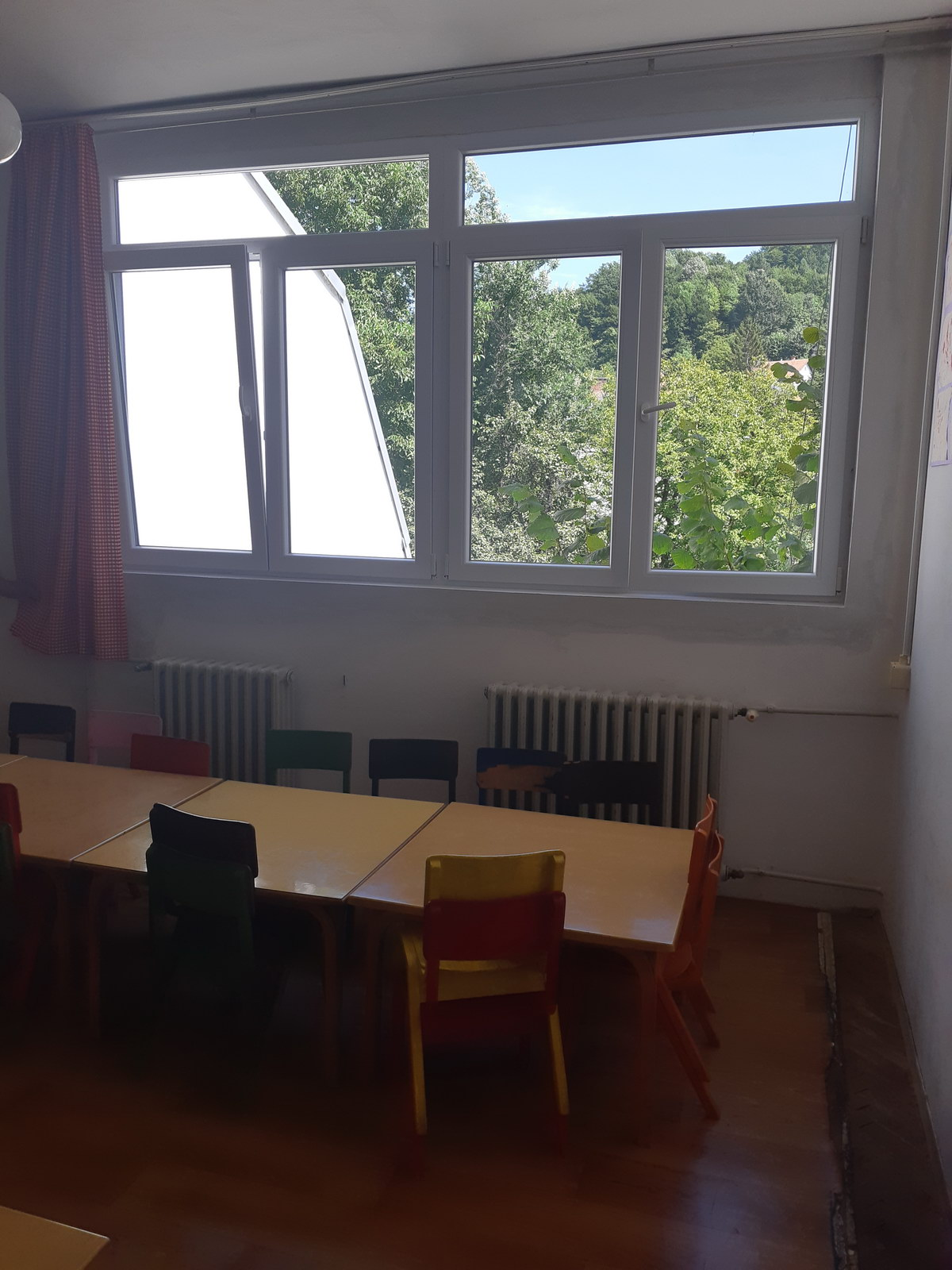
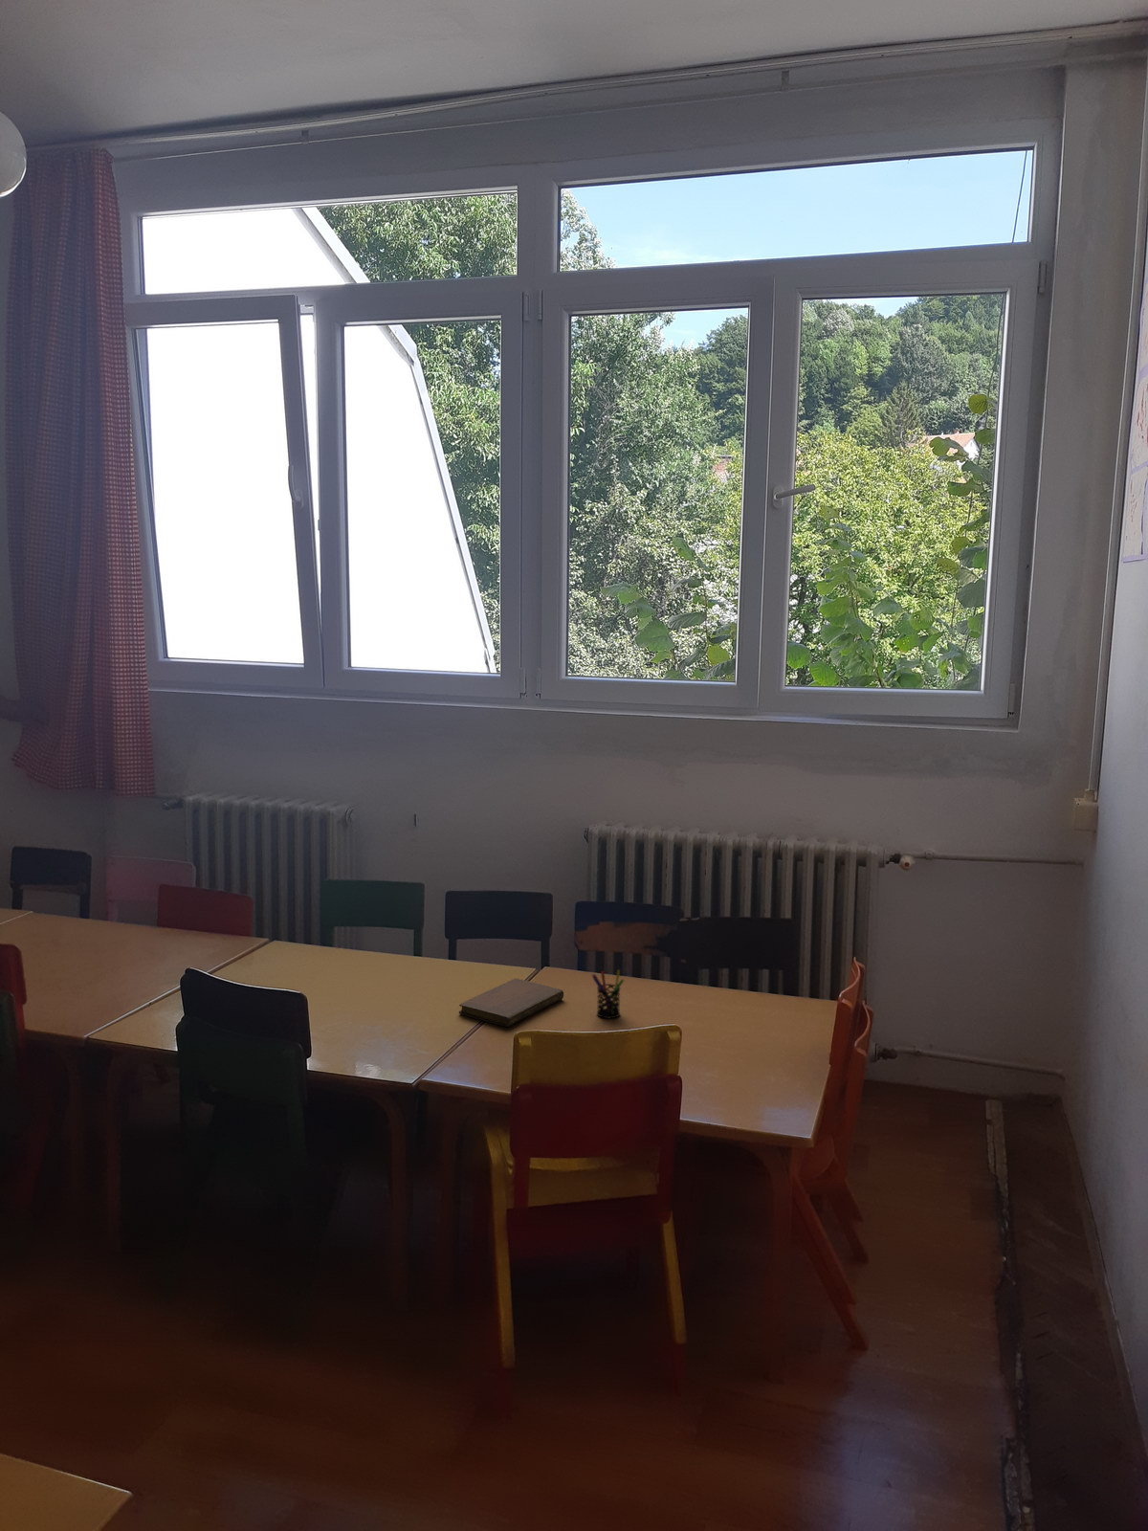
+ notebook (511, 1001)
+ pen holder (609, 992)
